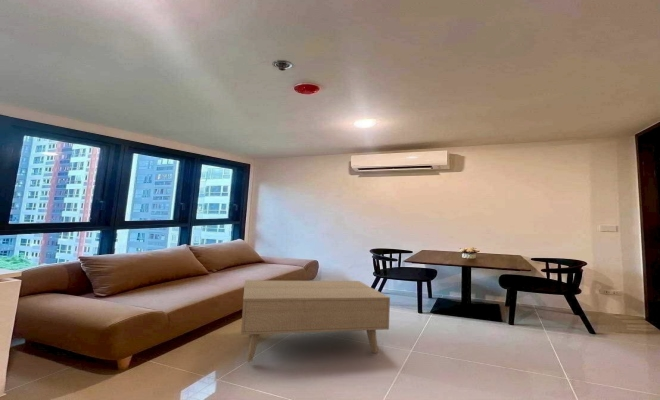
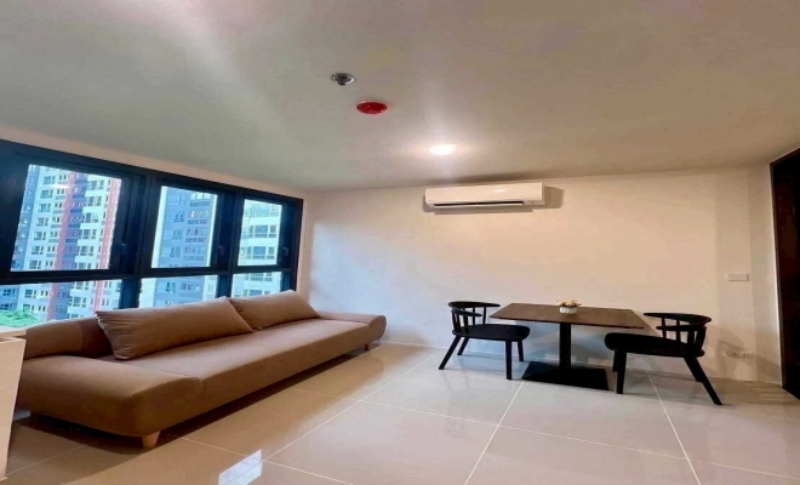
- coffee table (310, 315)
